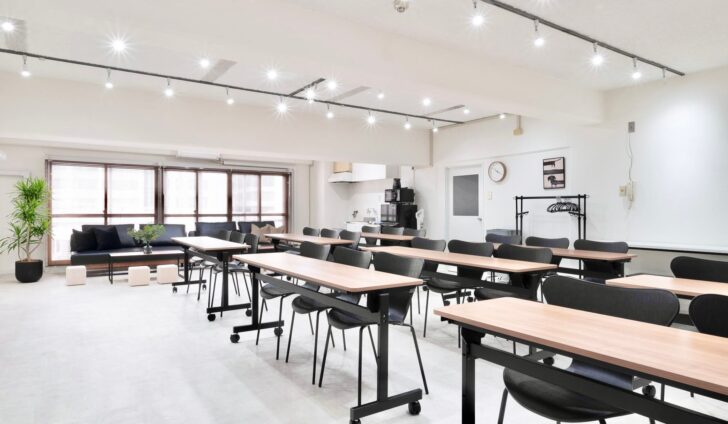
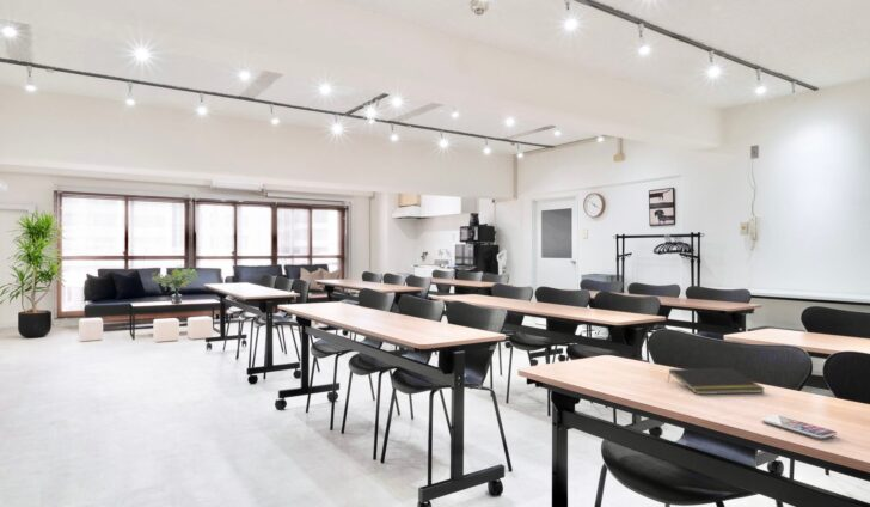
+ notepad (715, 380)
+ smartphone (797, 426)
